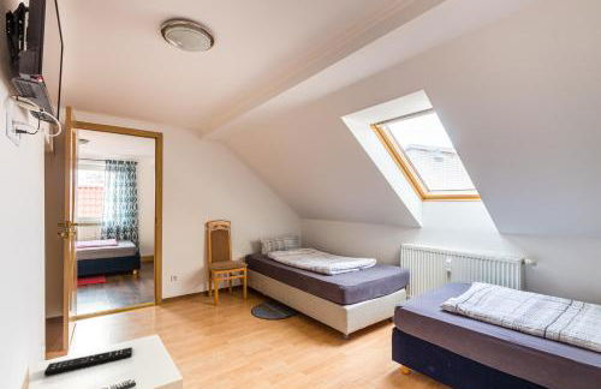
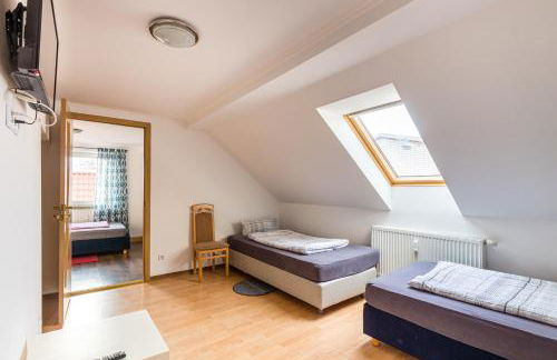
- remote control (91, 359)
